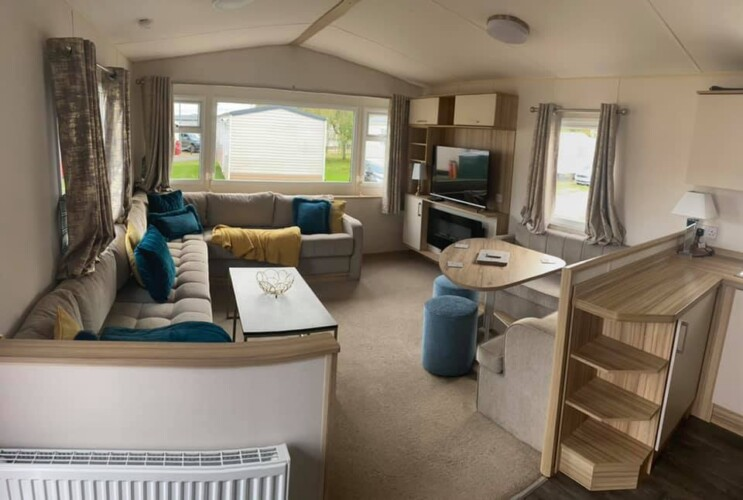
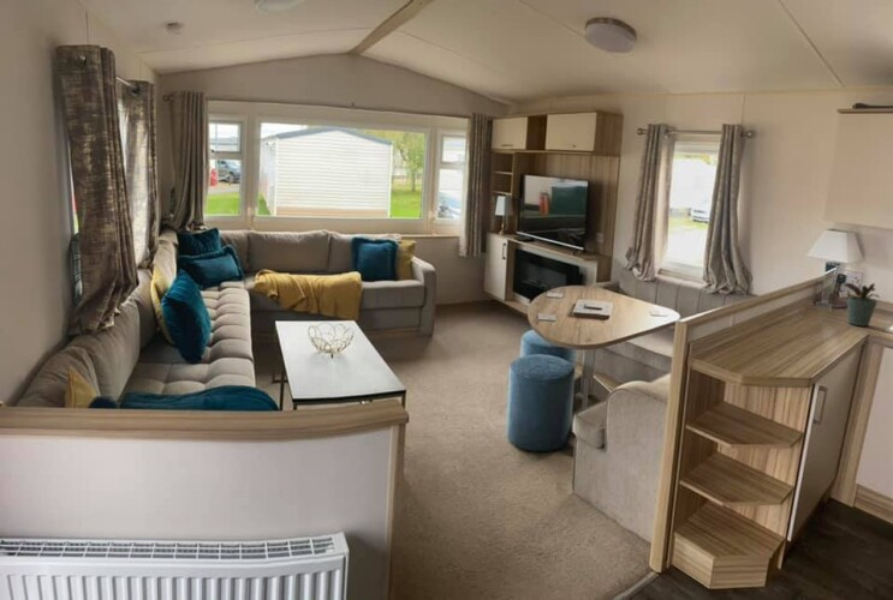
+ potted plant (857, 299)
